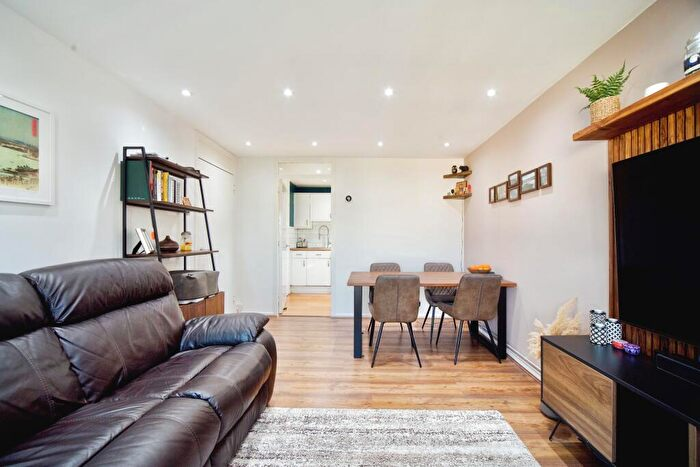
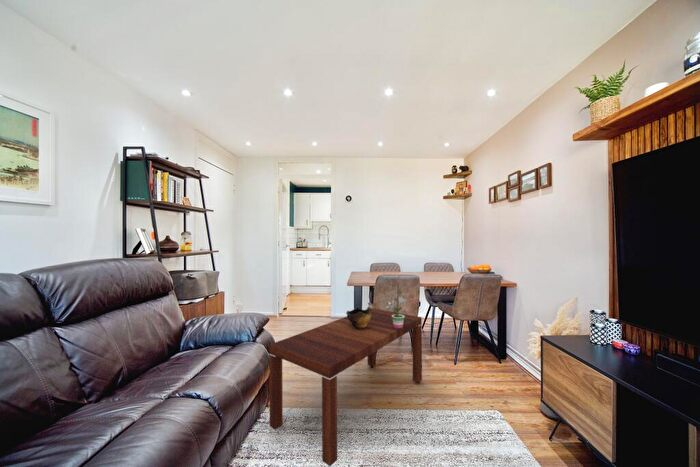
+ potted plant (395, 307)
+ decorative bowl (358, 317)
+ coffee table (354, 363)
